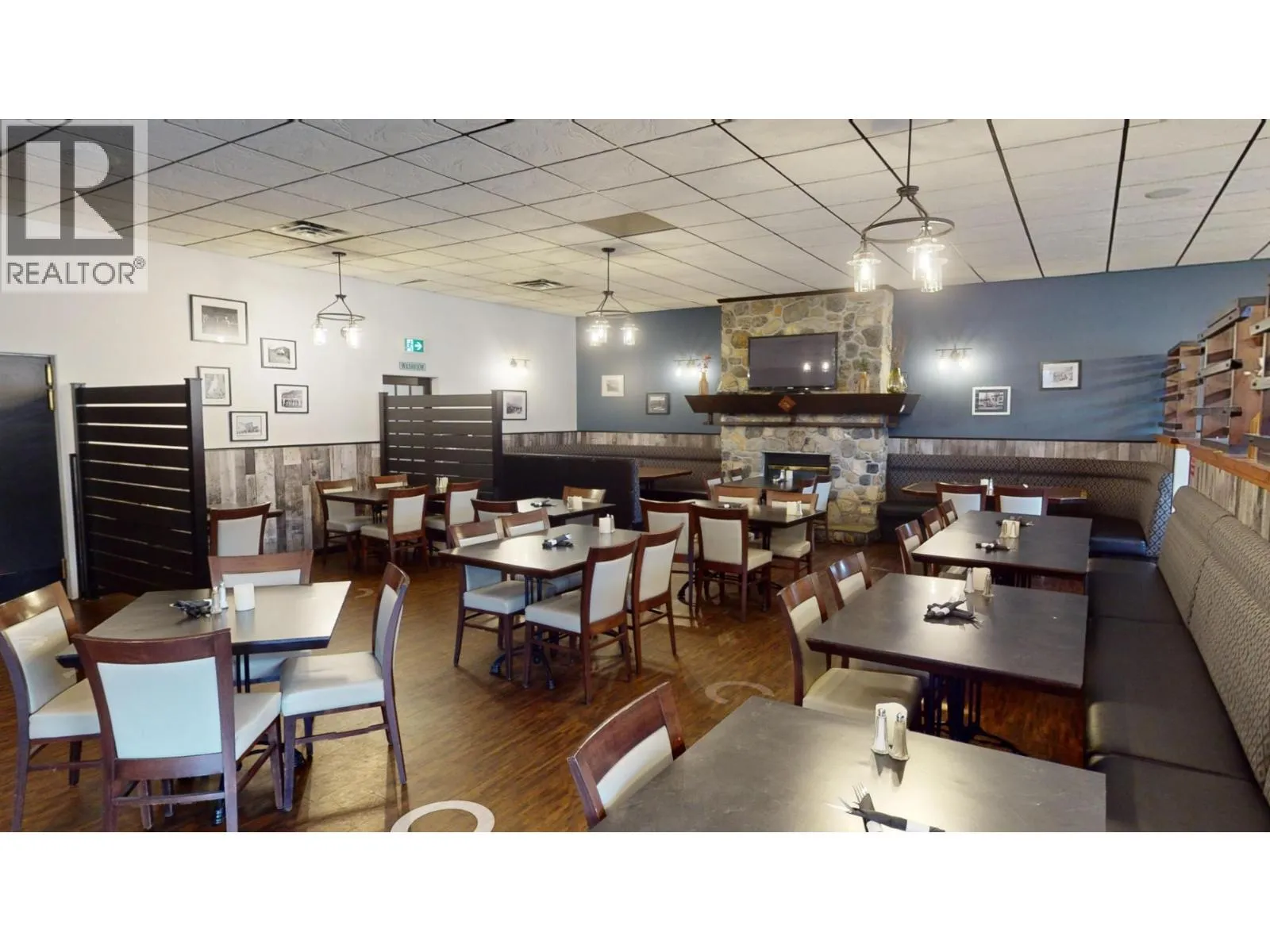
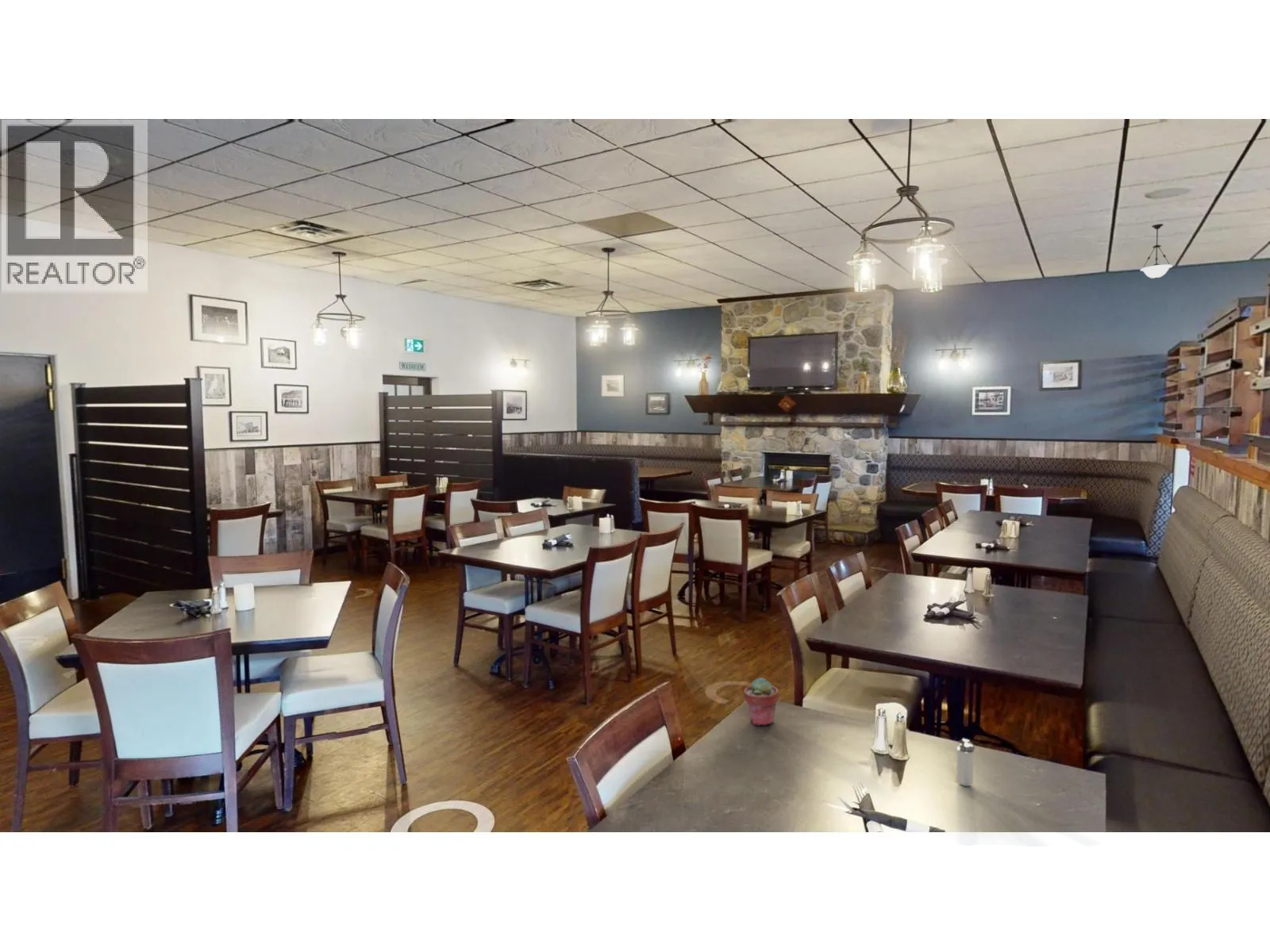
+ shaker (964, 762)
+ pendant light (1156, 251)
+ potted succulent (761, 699)
